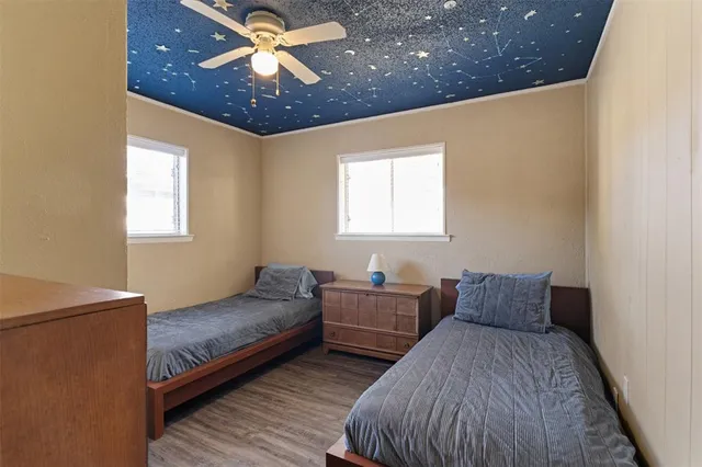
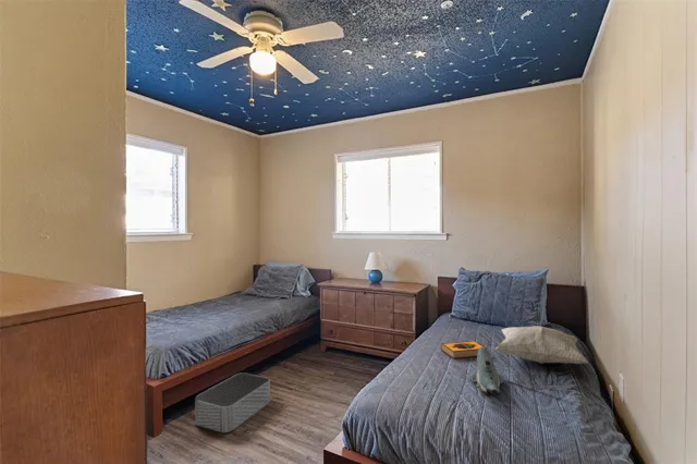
+ decorative pillow (538, 343)
+ hardback book (463, 349)
+ storage bin (234, 400)
+ shark plush (484, 374)
